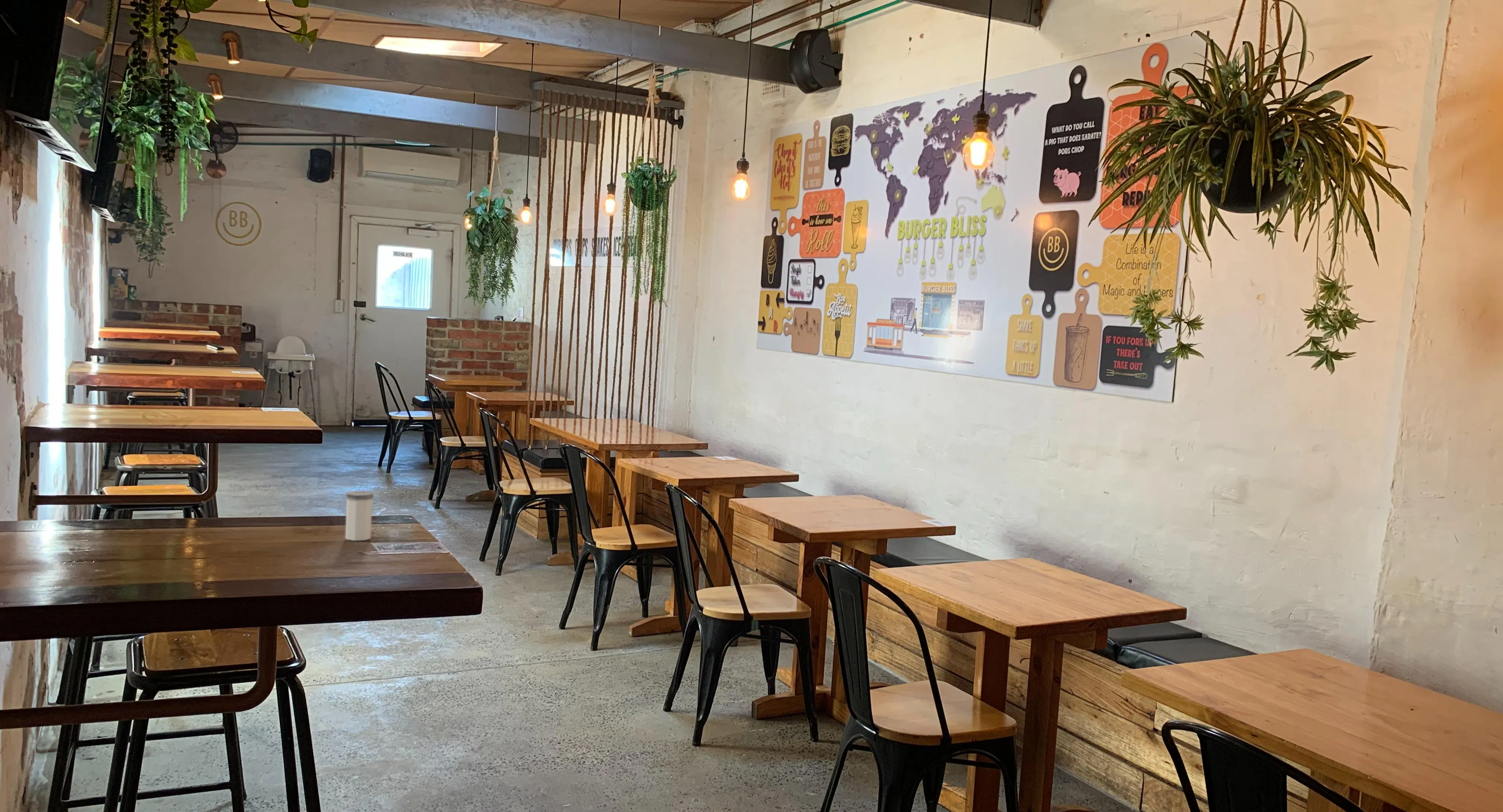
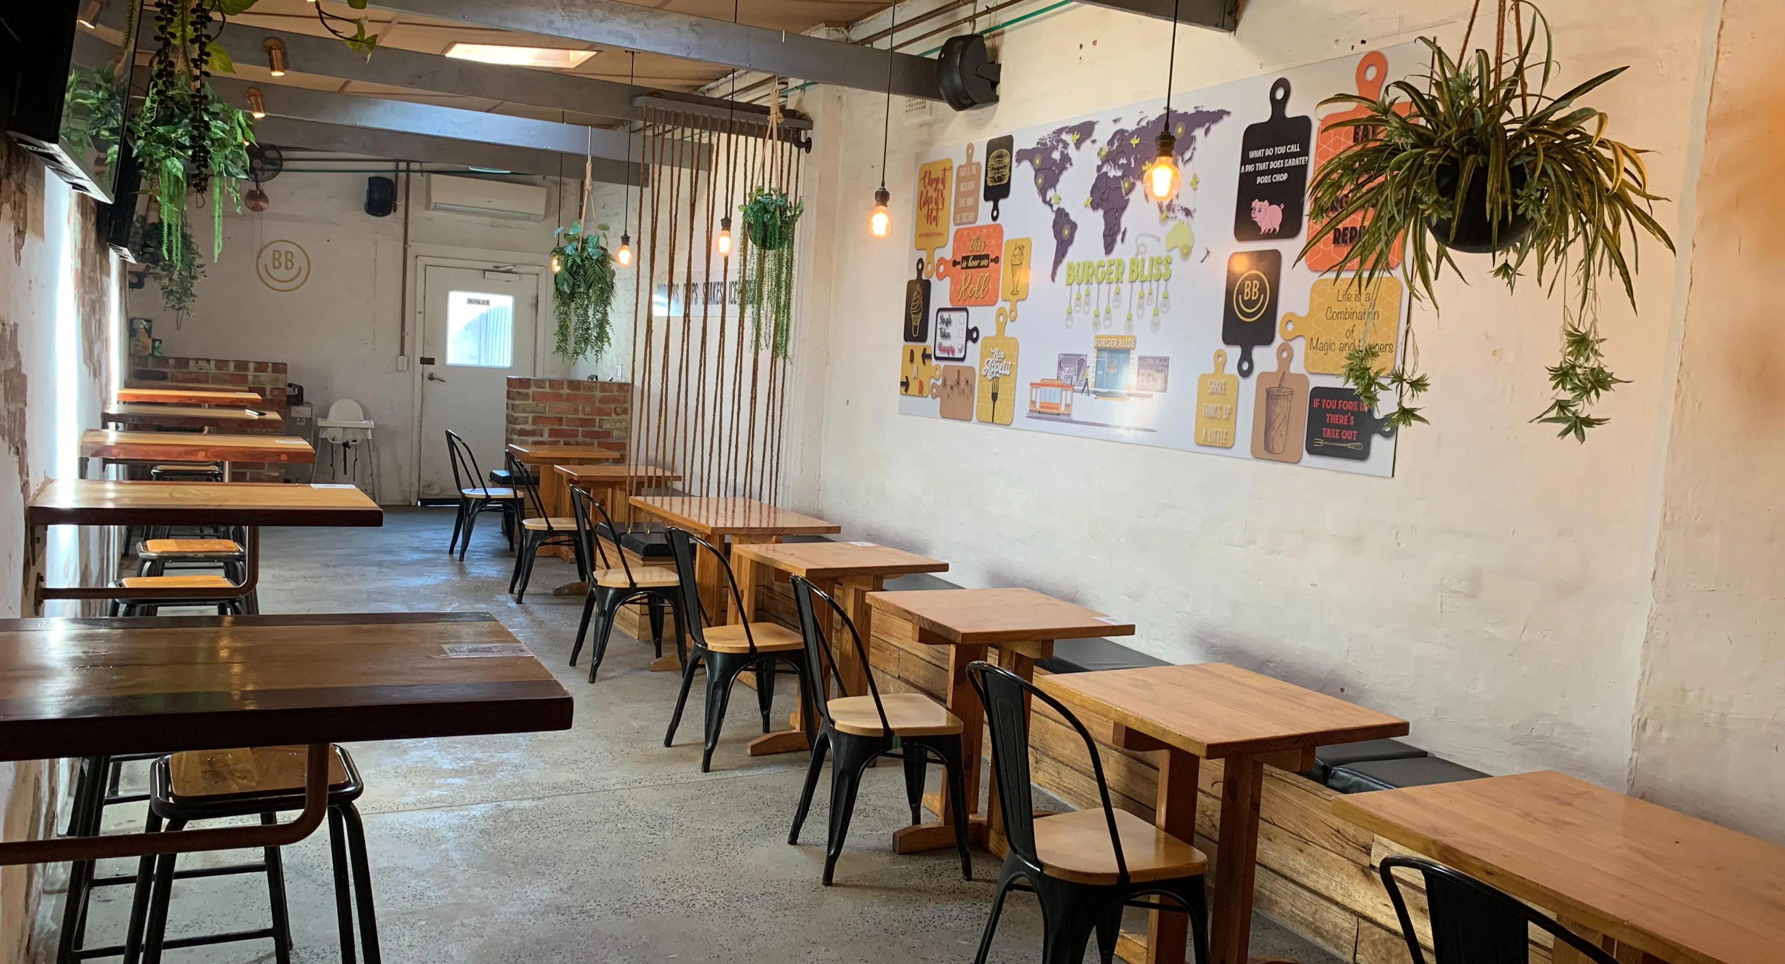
- salt shaker (359, 515)
